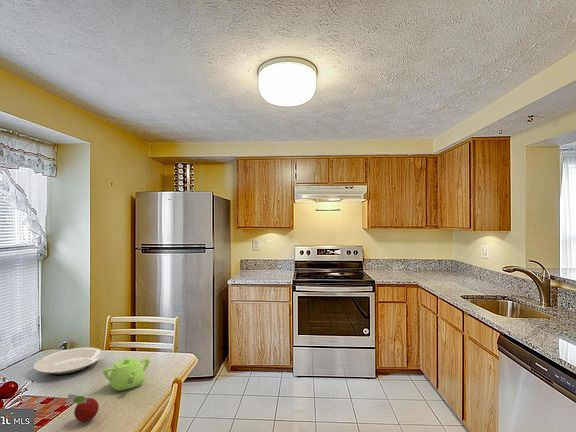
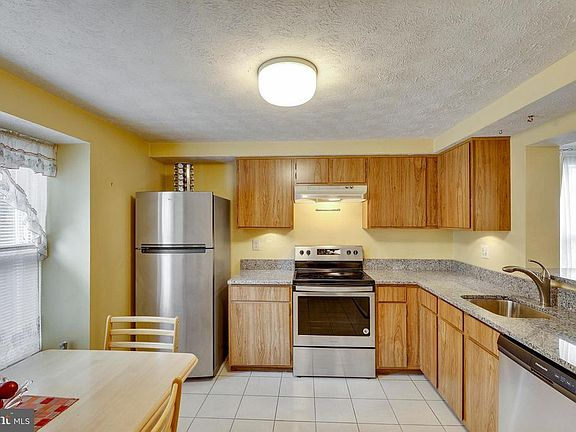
- fruit (83, 406)
- teapot (128, 373)
- plate (70, 363)
